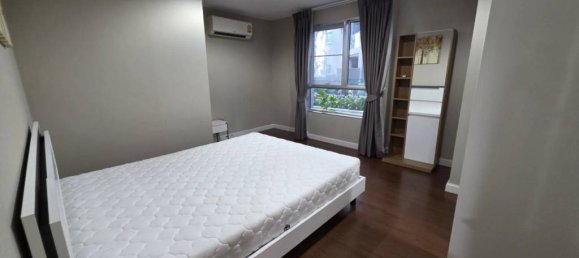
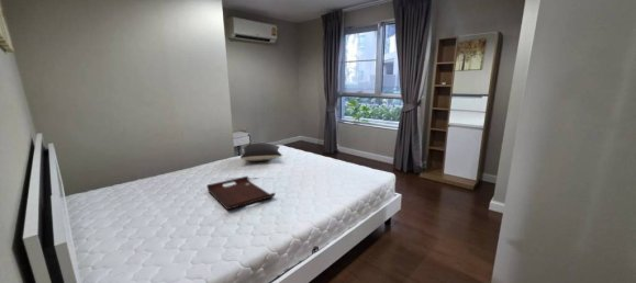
+ serving tray (239, 191)
+ pillow (261, 151)
